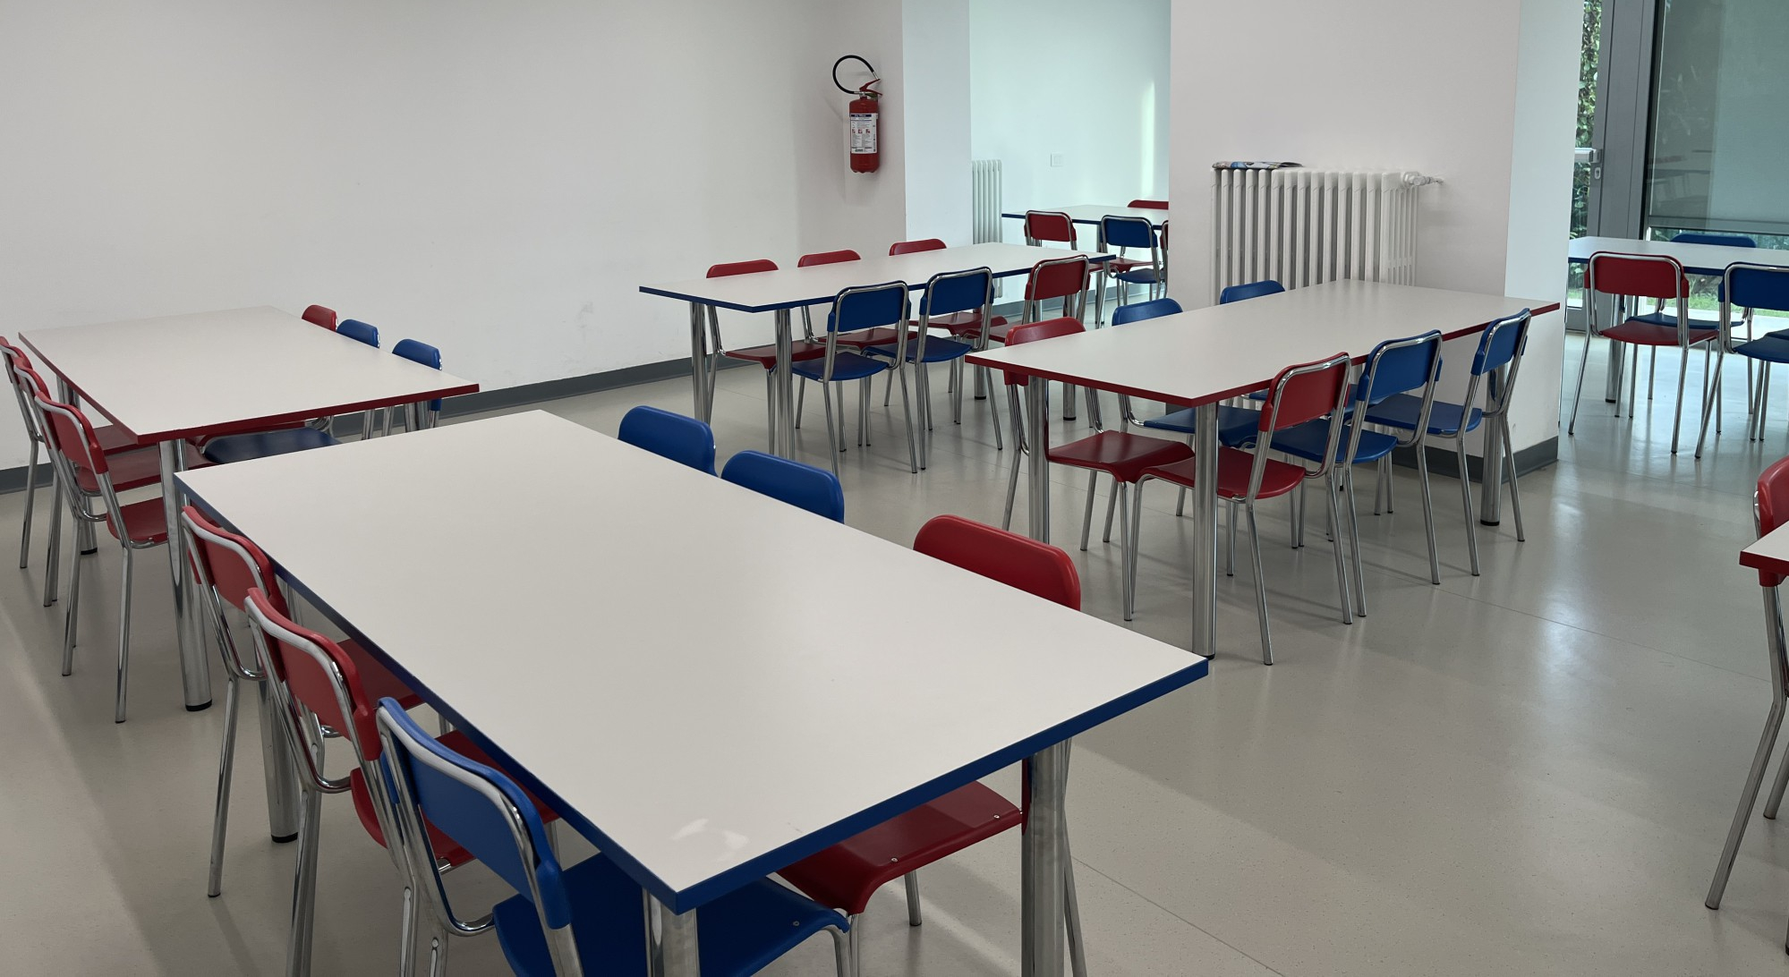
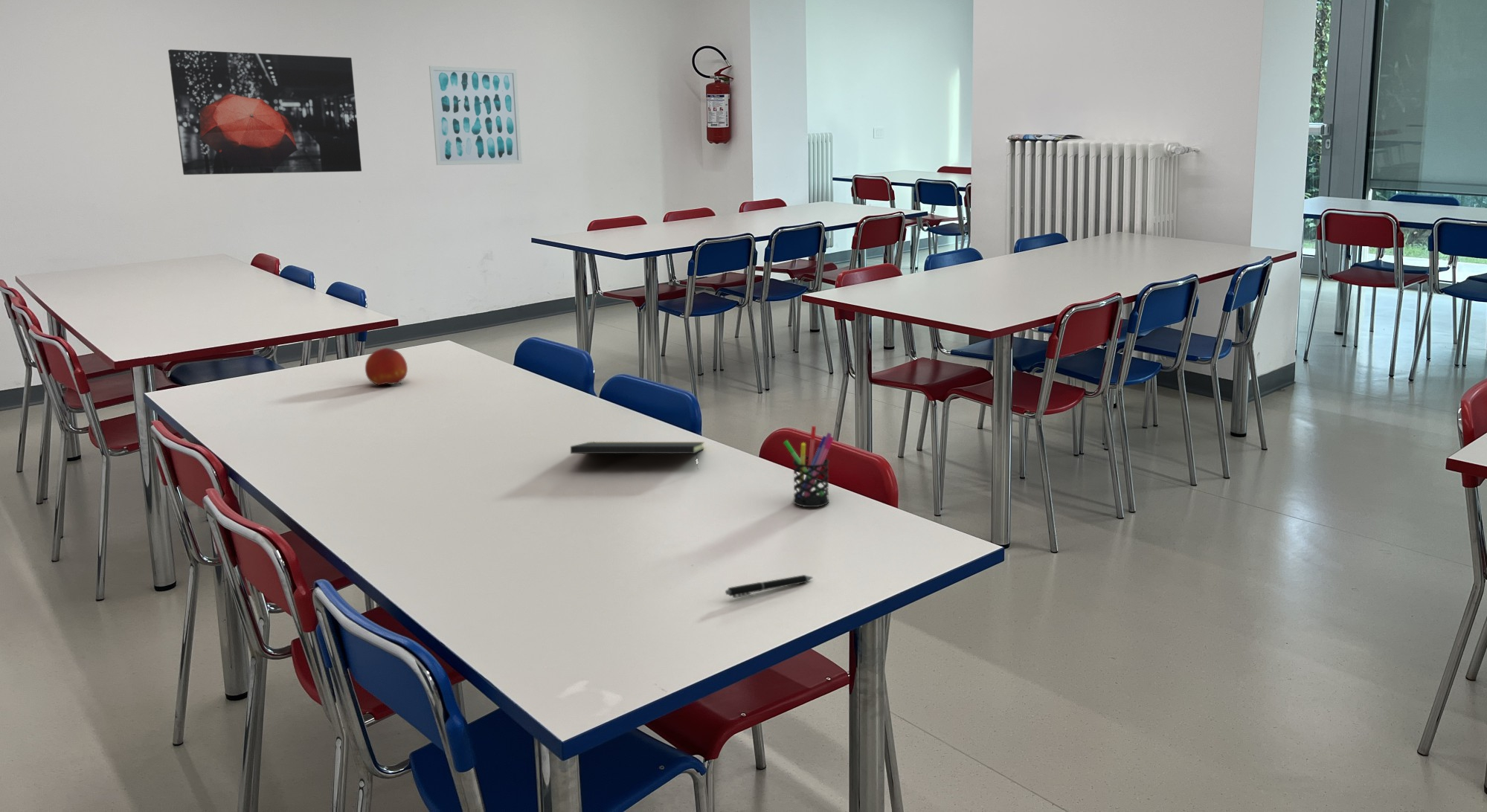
+ fruit (386, 366)
+ wall art (477, 116)
+ pen (771, 584)
+ pen holder (807, 465)
+ notepad (639, 448)
+ wall art (270, 114)
